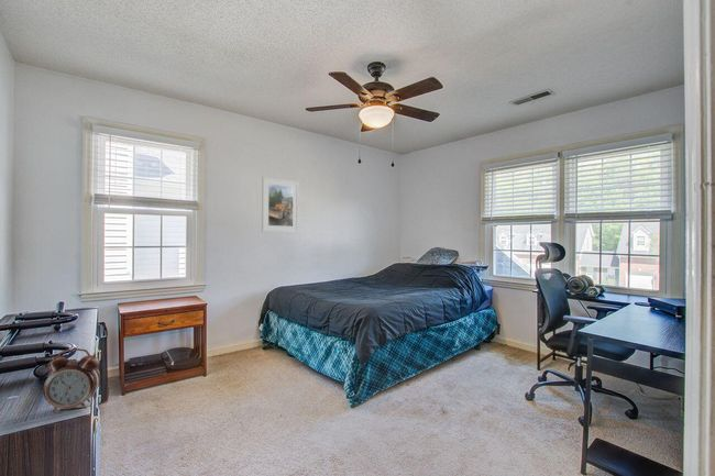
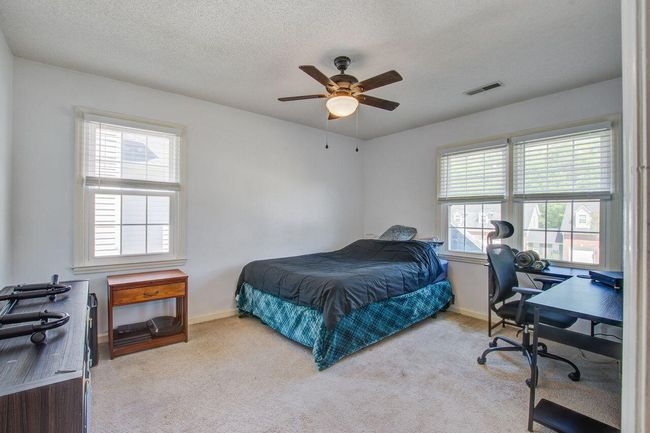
- alarm clock (73, 378)
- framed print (280, 206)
